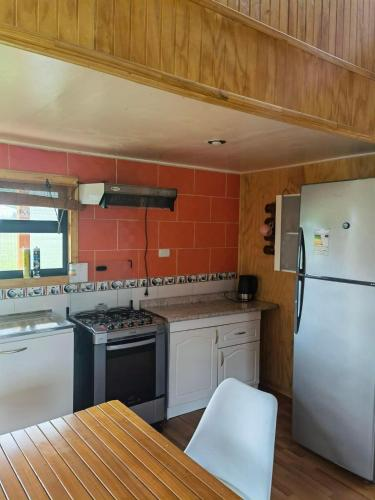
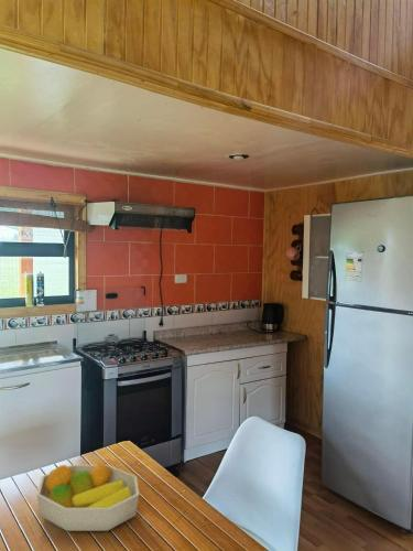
+ fruit bowl (88, 493)
